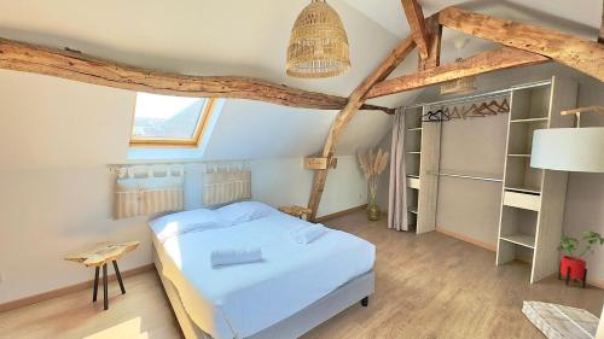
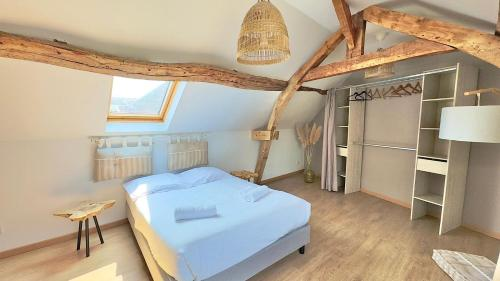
- house plant (575, 256)
